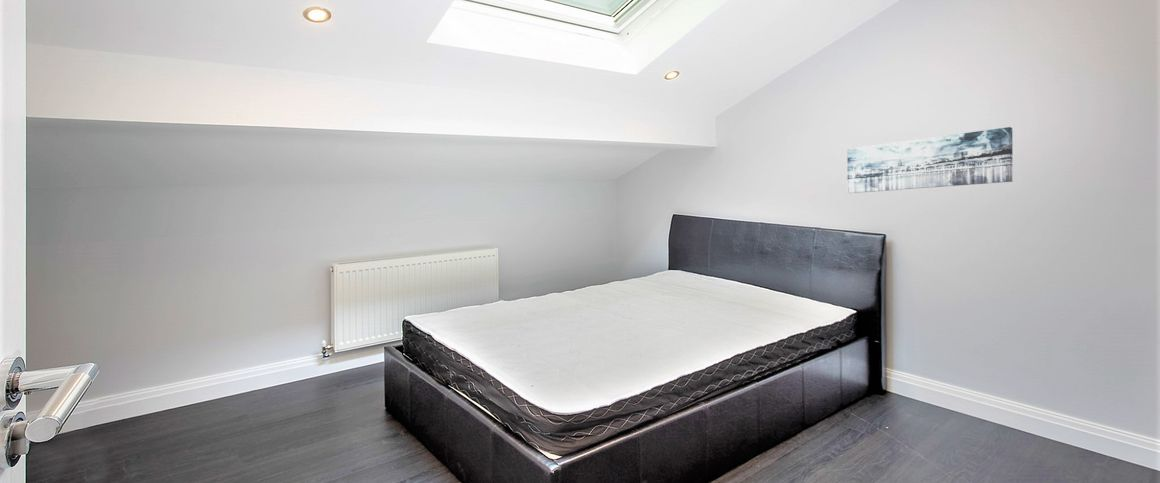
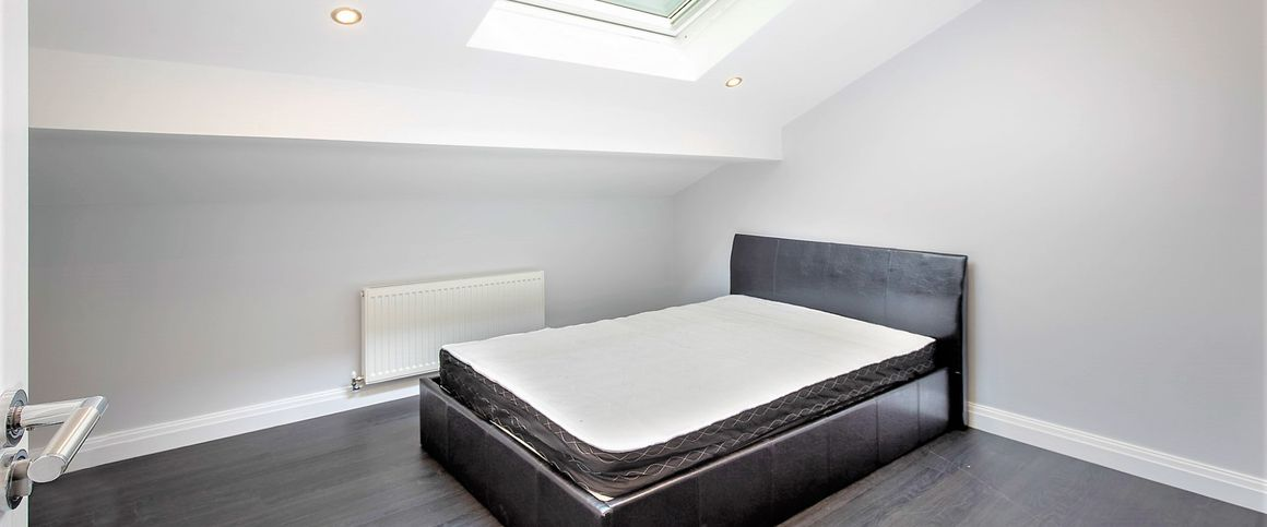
- wall art (921, 163)
